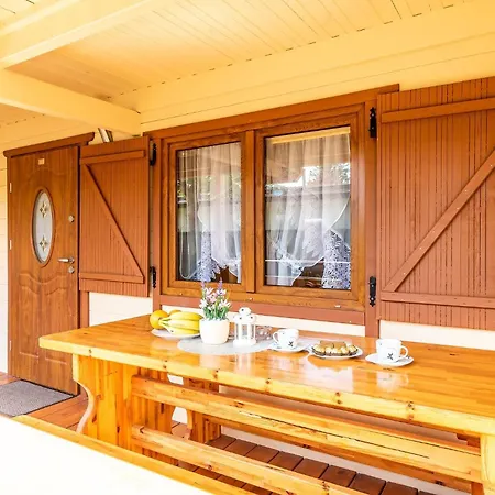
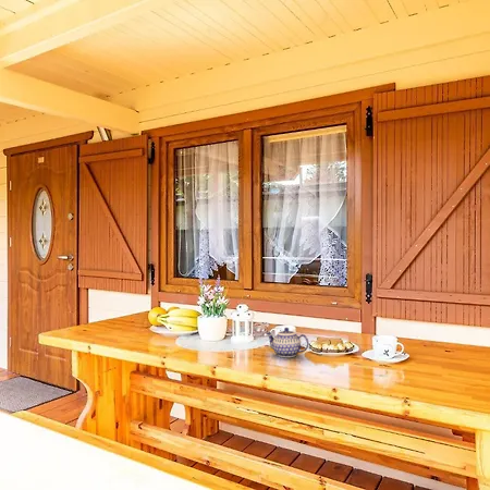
+ teapot (286, 341)
